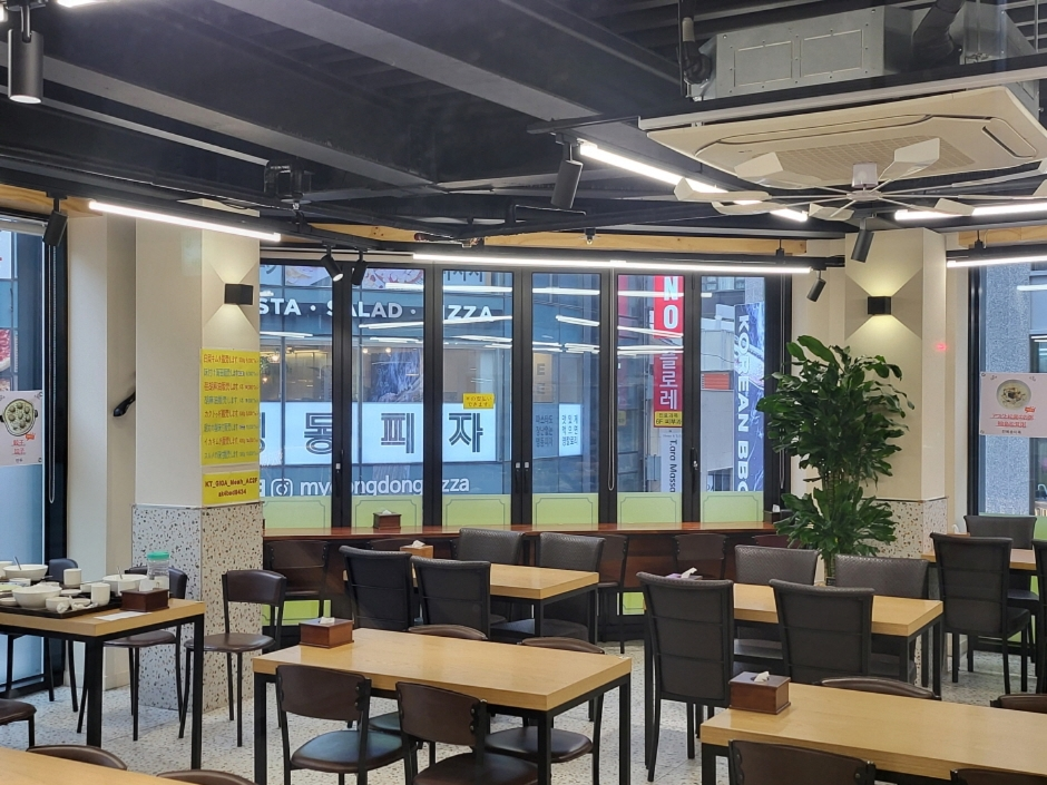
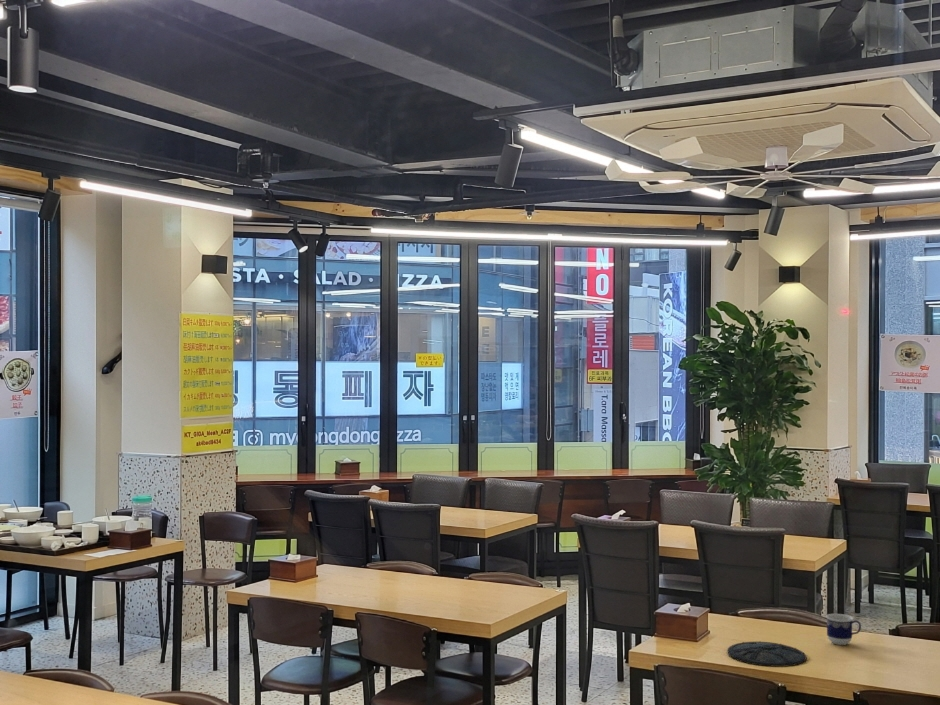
+ cup (843, 630)
+ plate (766, 649)
